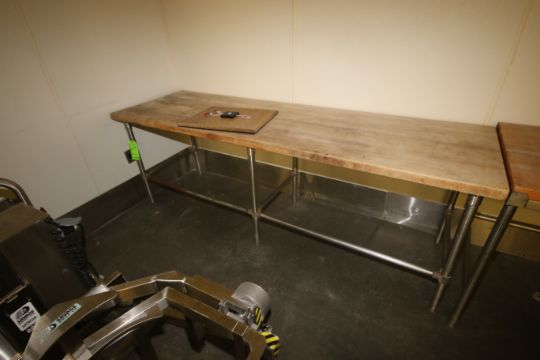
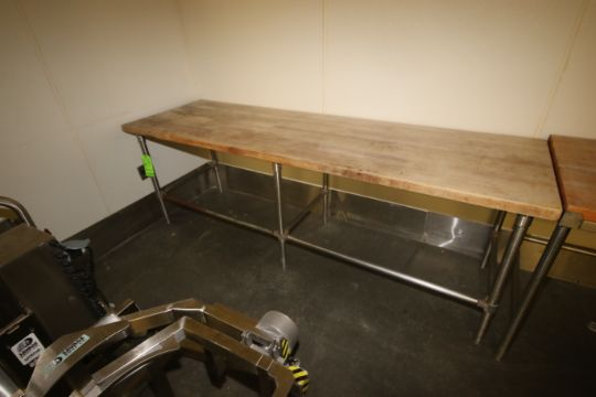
- cutting board (230, 116)
